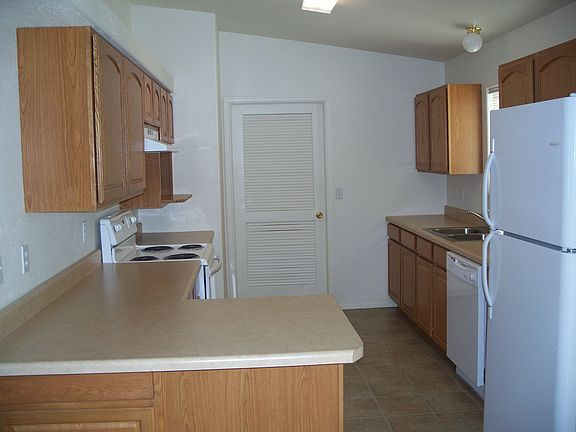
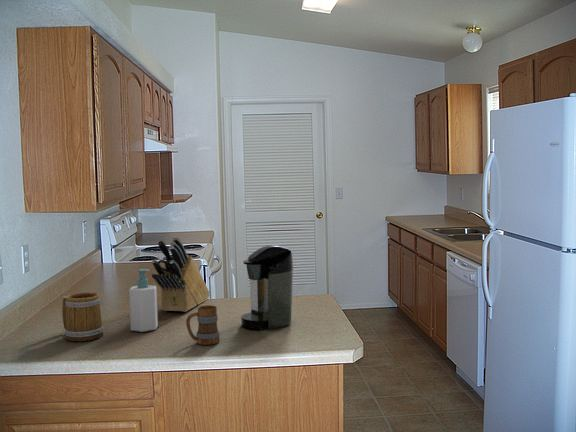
+ coffee maker (263, 281)
+ mug (202, 325)
+ knife block (181, 270)
+ soap bottle (143, 299)
+ mug (82, 315)
